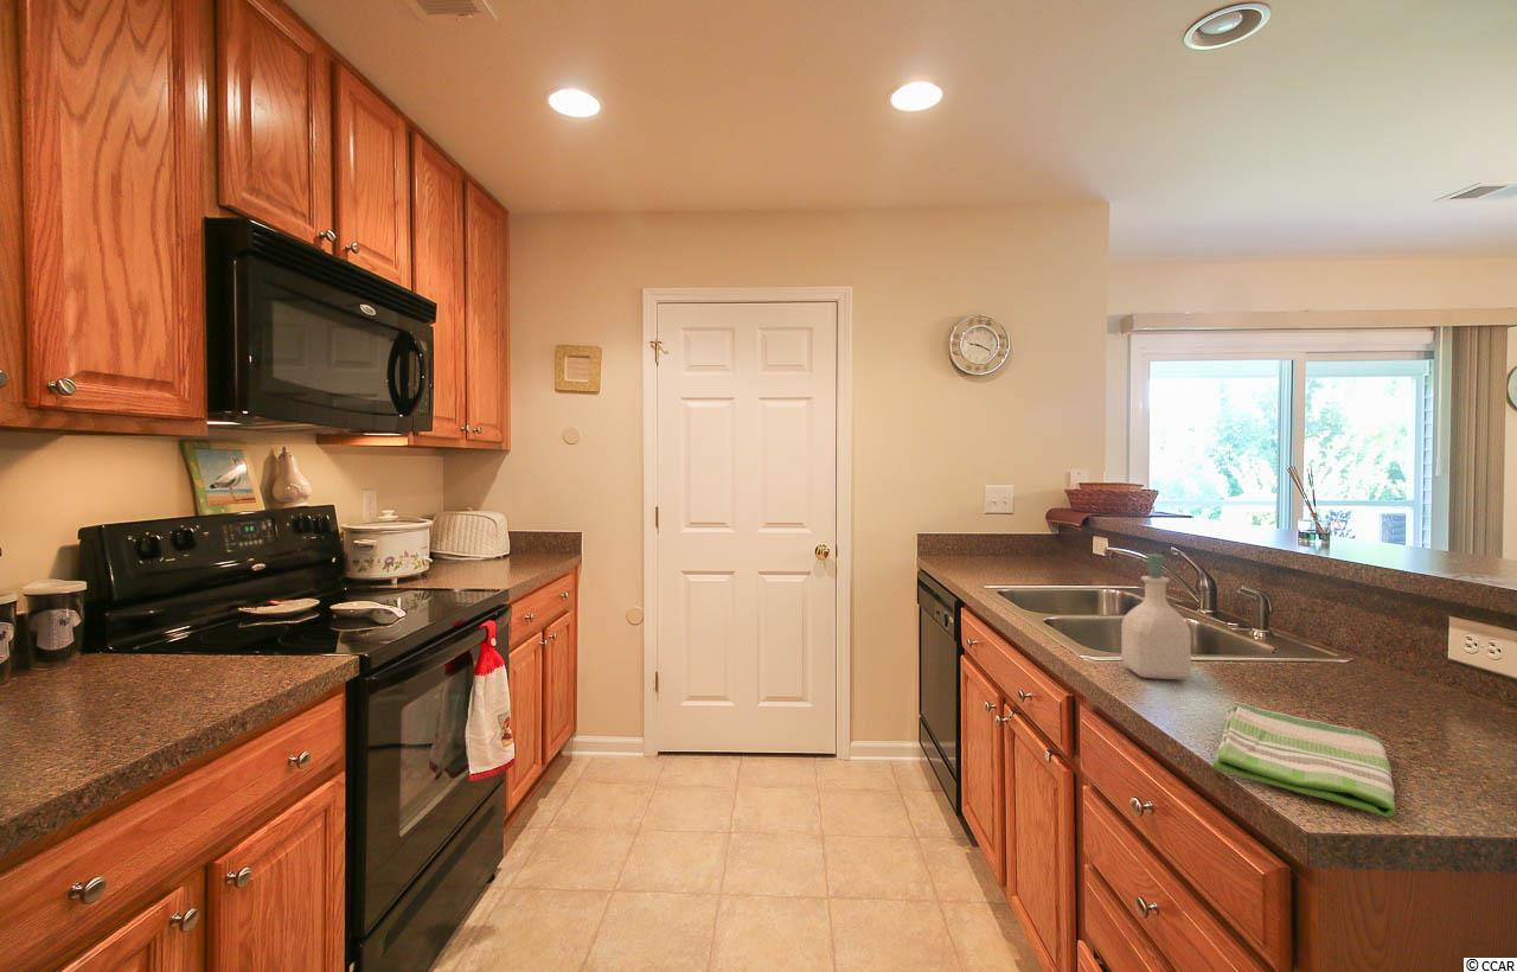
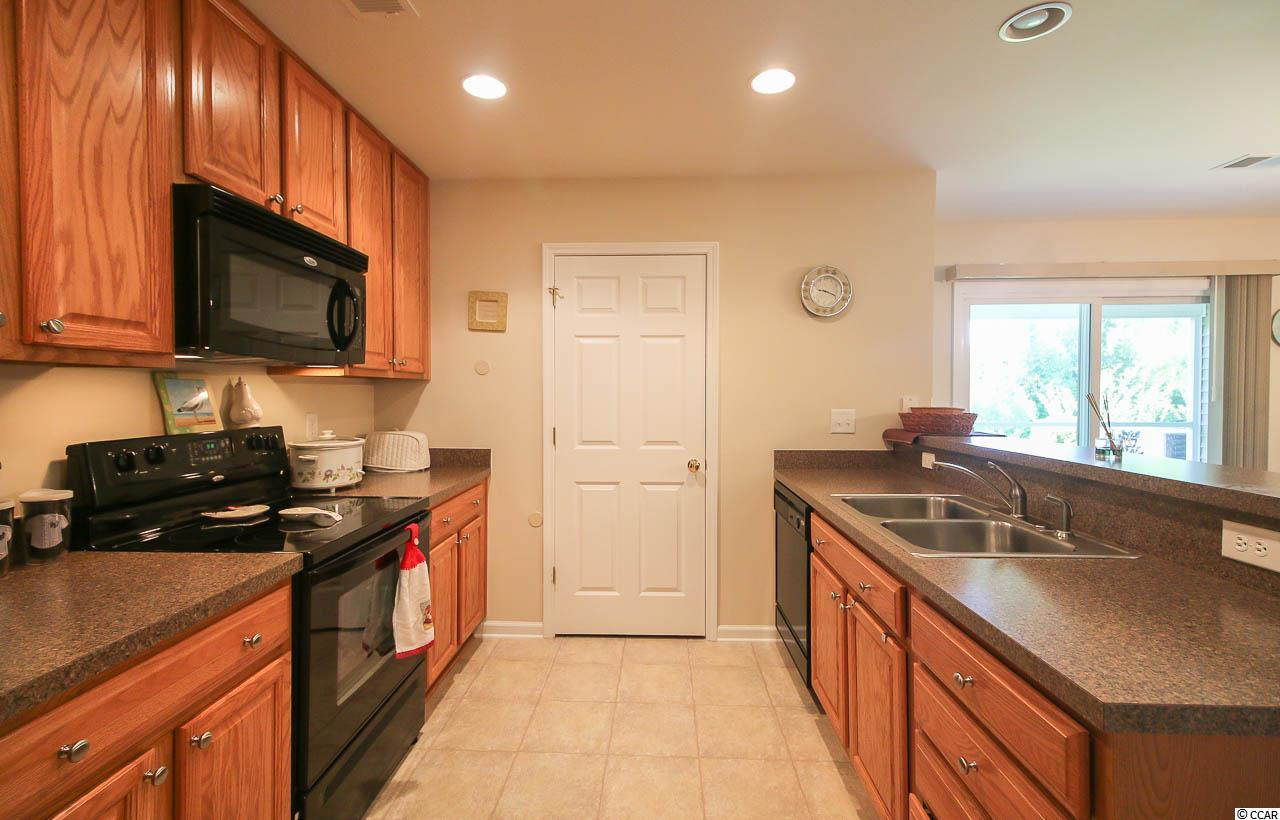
- dish towel (1300, 749)
- soap bottle (1154, 614)
